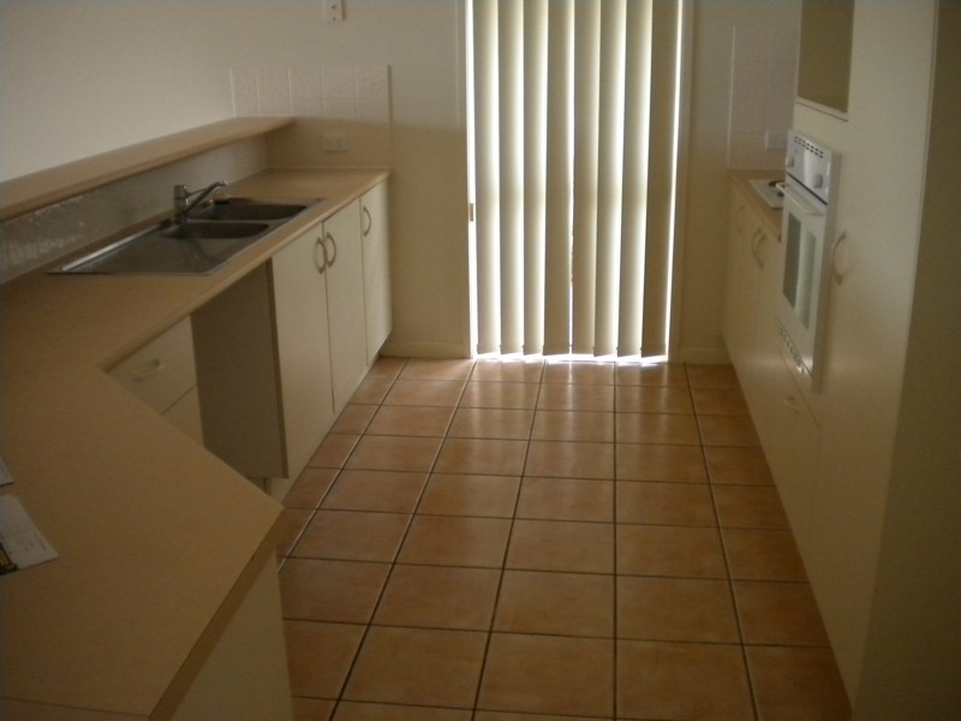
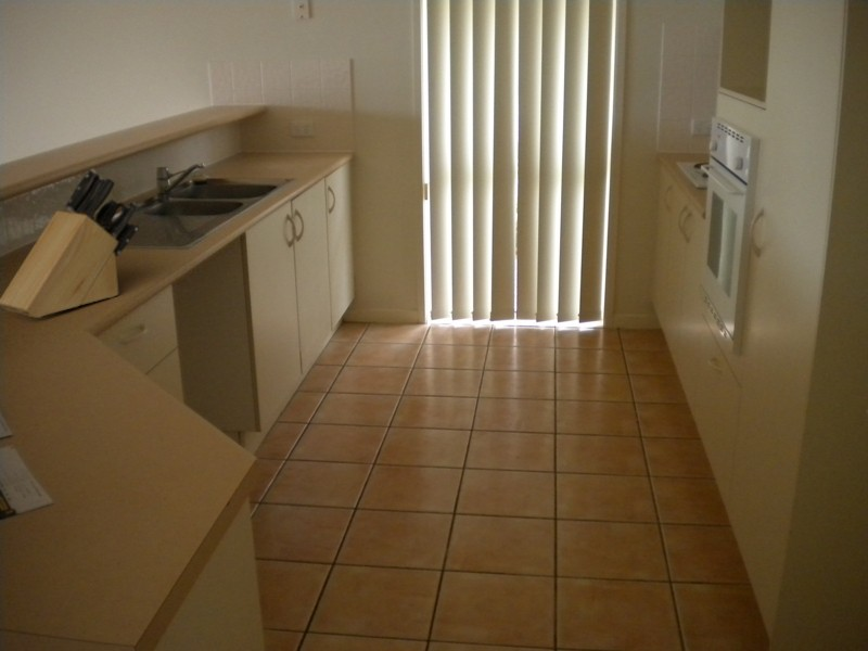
+ knife block (69, 239)
